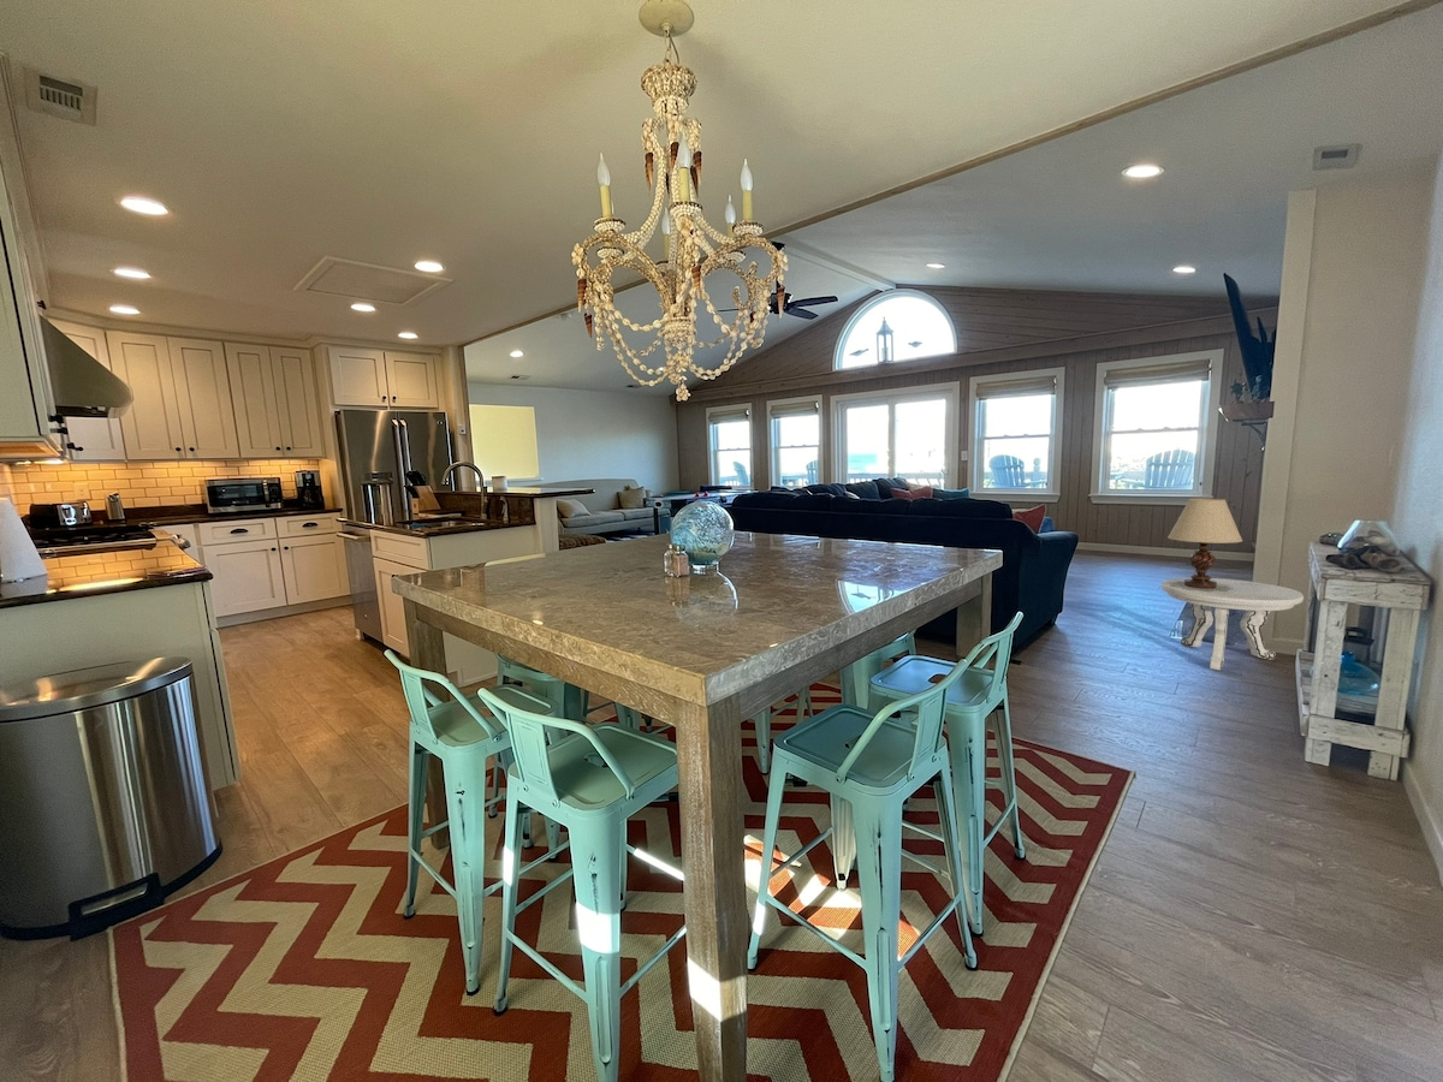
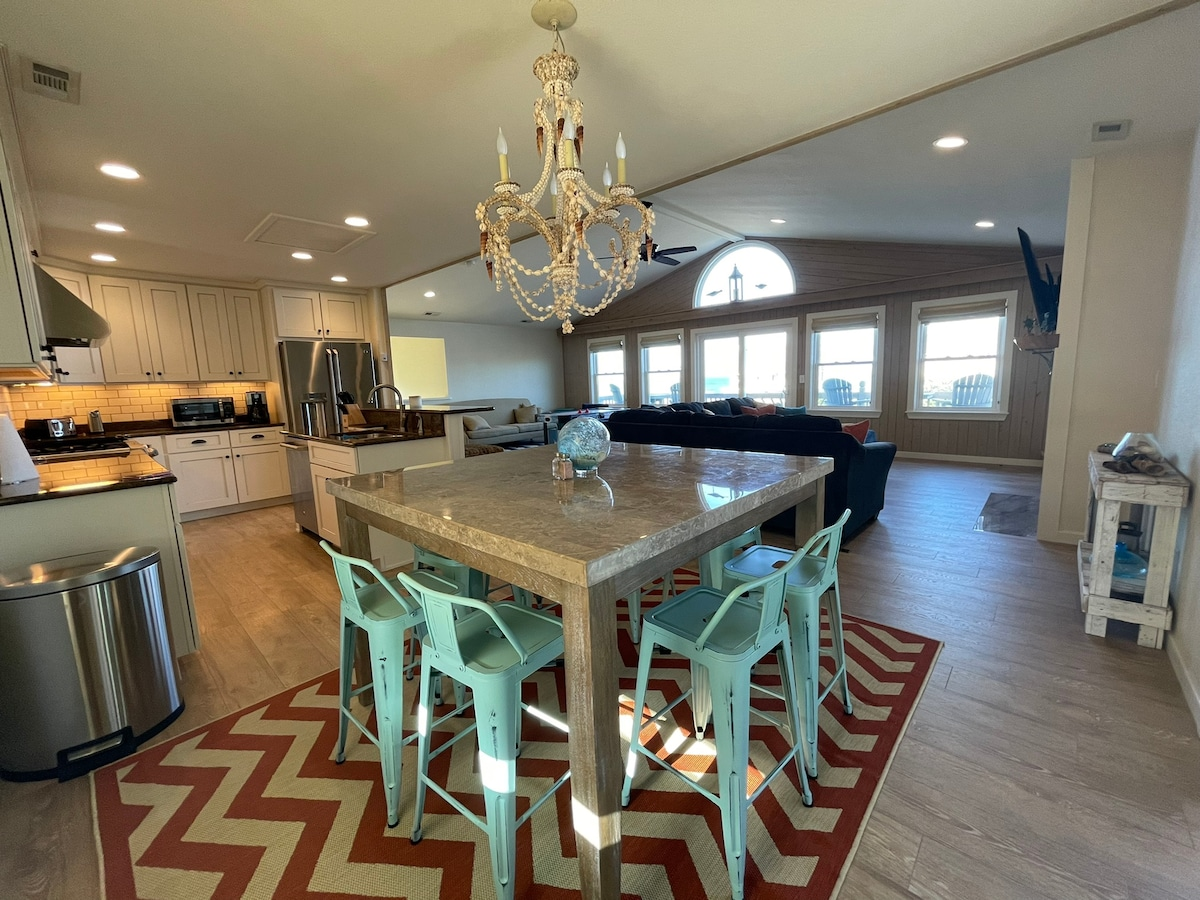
- table lamp (1202, 542)
- side table (1225, 623)
